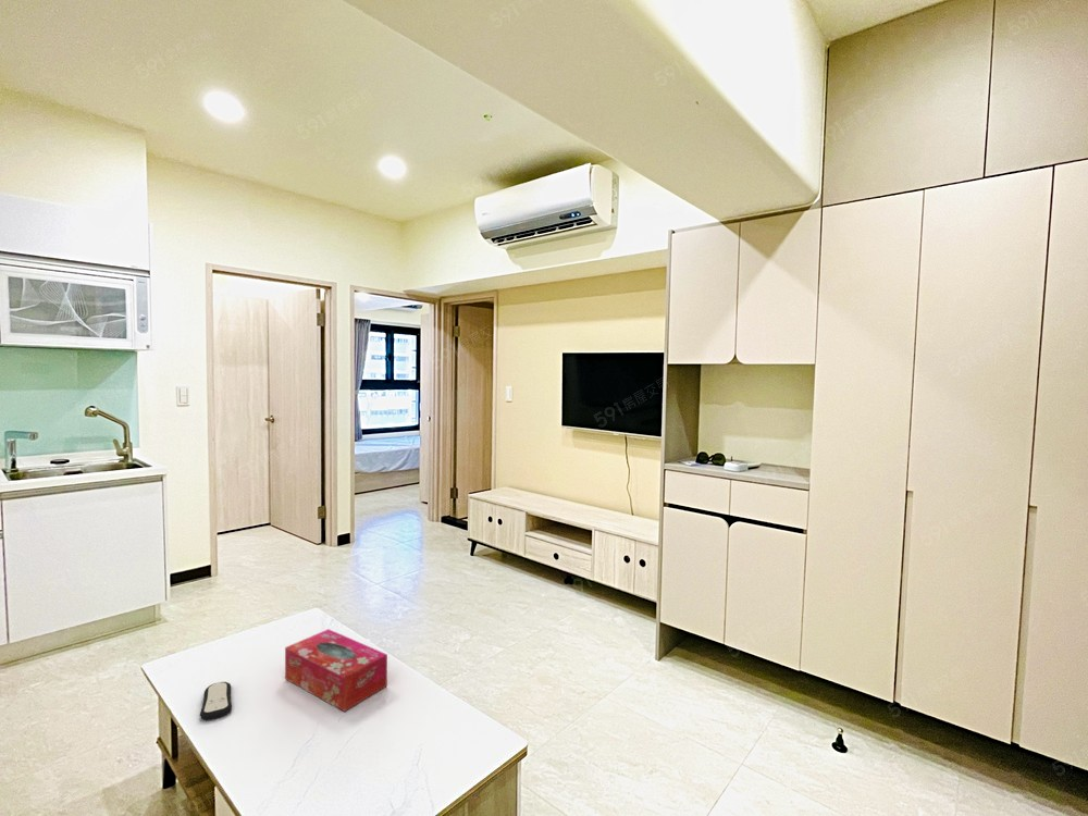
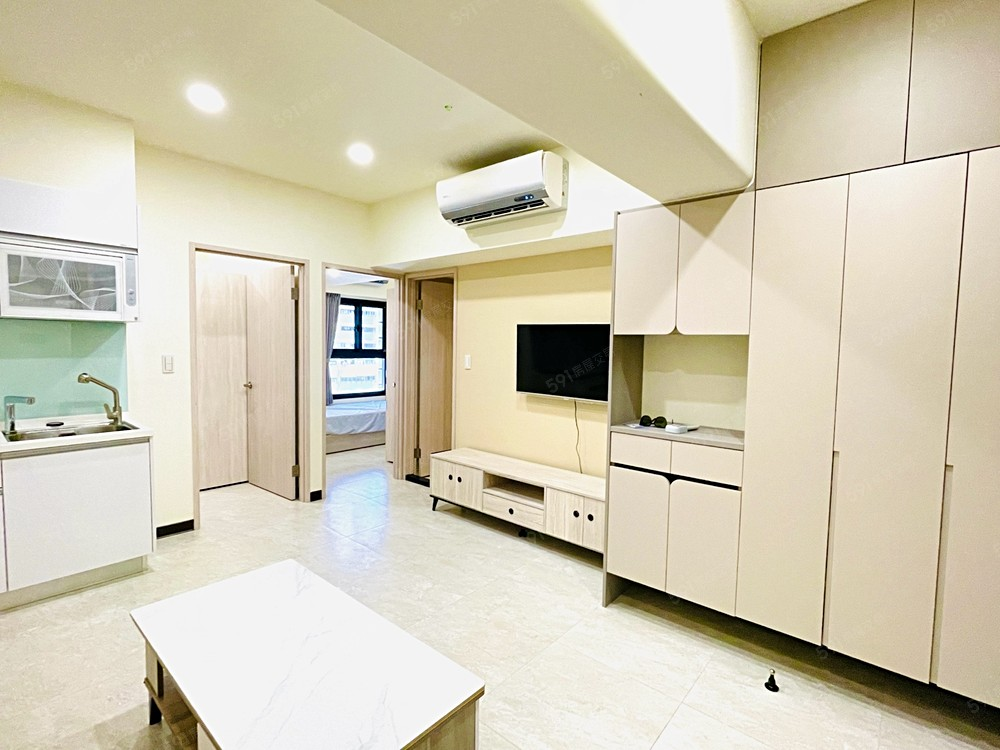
- remote control (217, 698)
- tissue box (335, 666)
